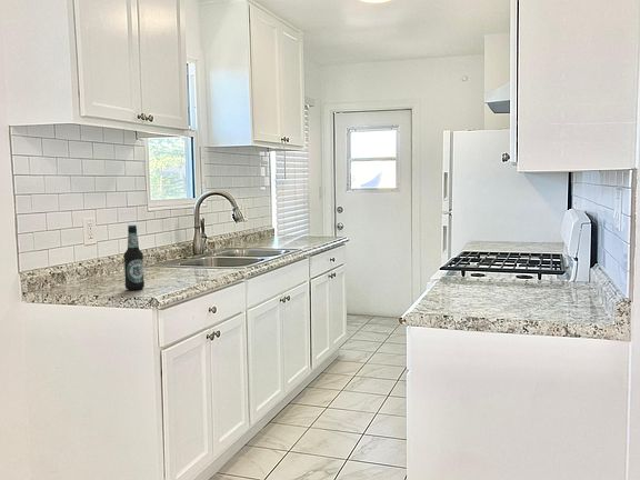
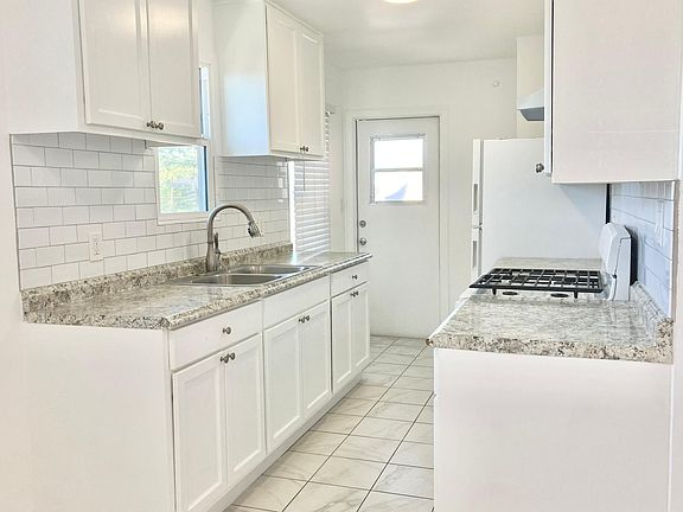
- bottle (133, 257)
